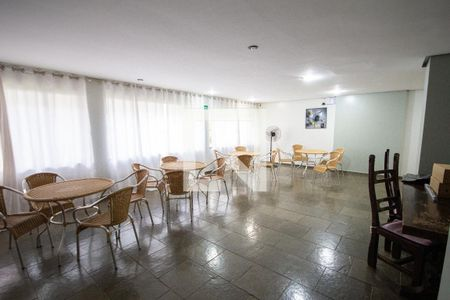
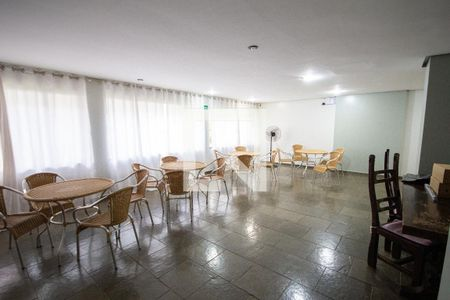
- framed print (315, 118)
